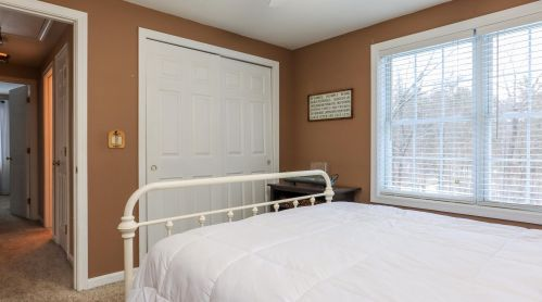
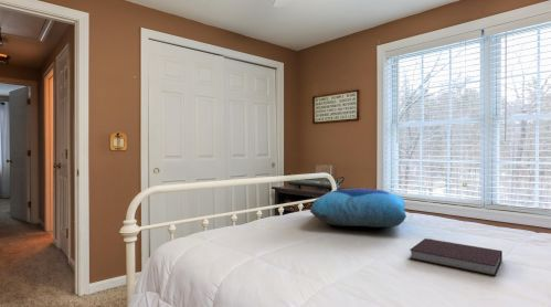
+ cushion (359, 205)
+ notebook (455, 254)
